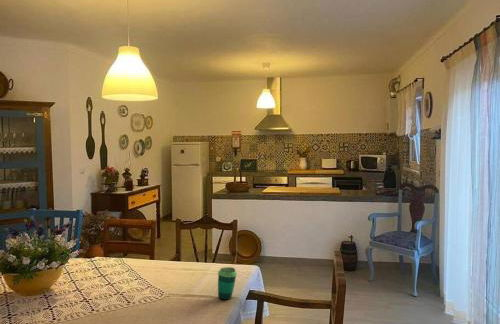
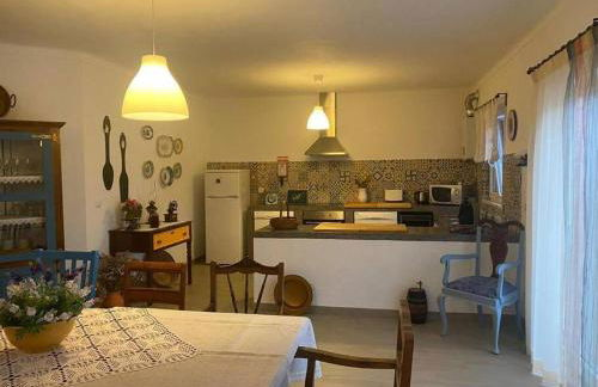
- cup (227, 283)
